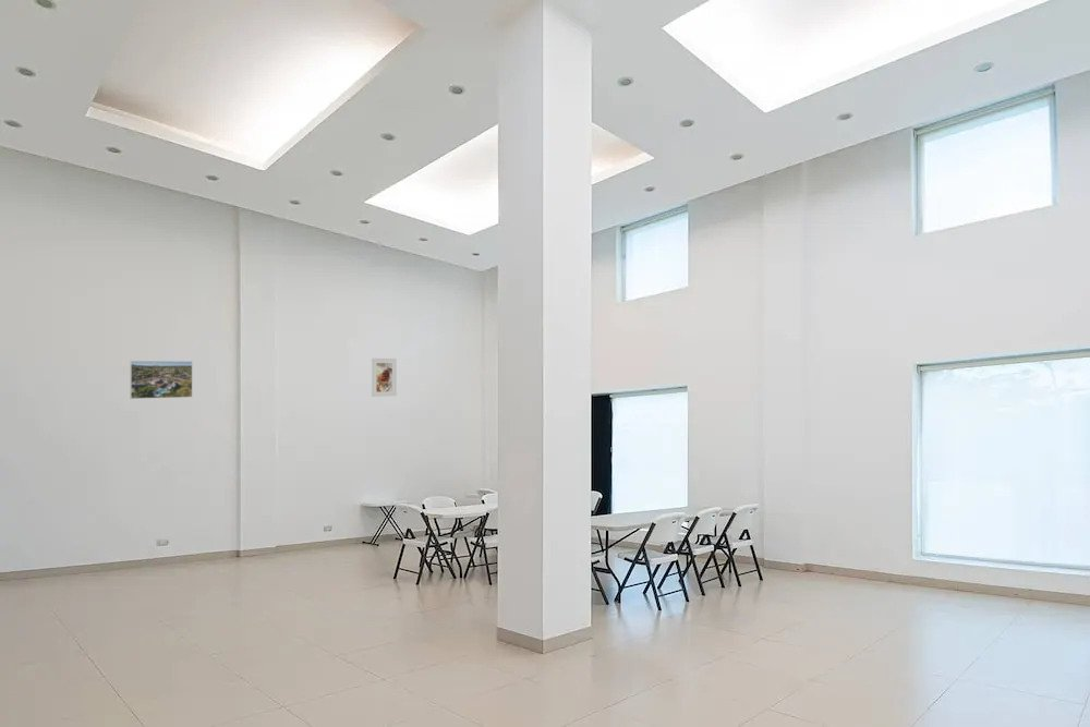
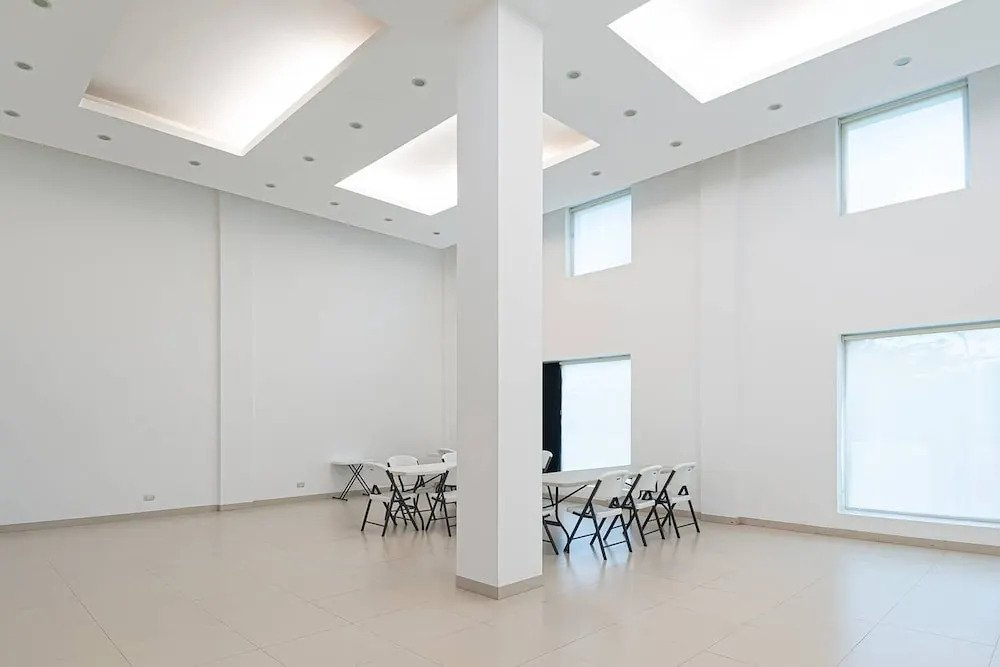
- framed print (161, 379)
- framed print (384, 377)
